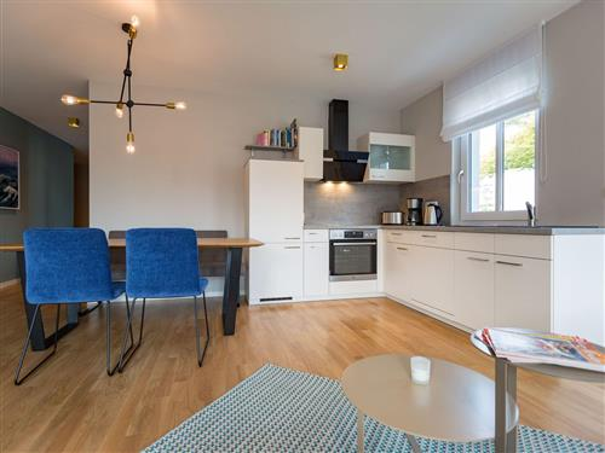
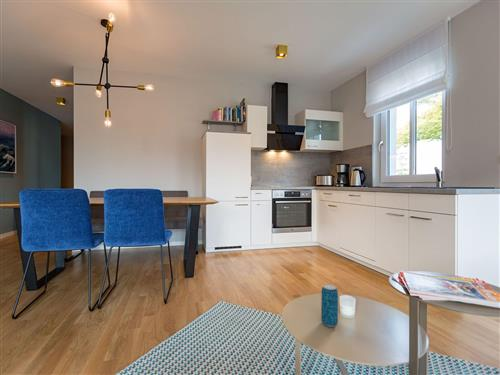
+ beverage can (329, 305)
